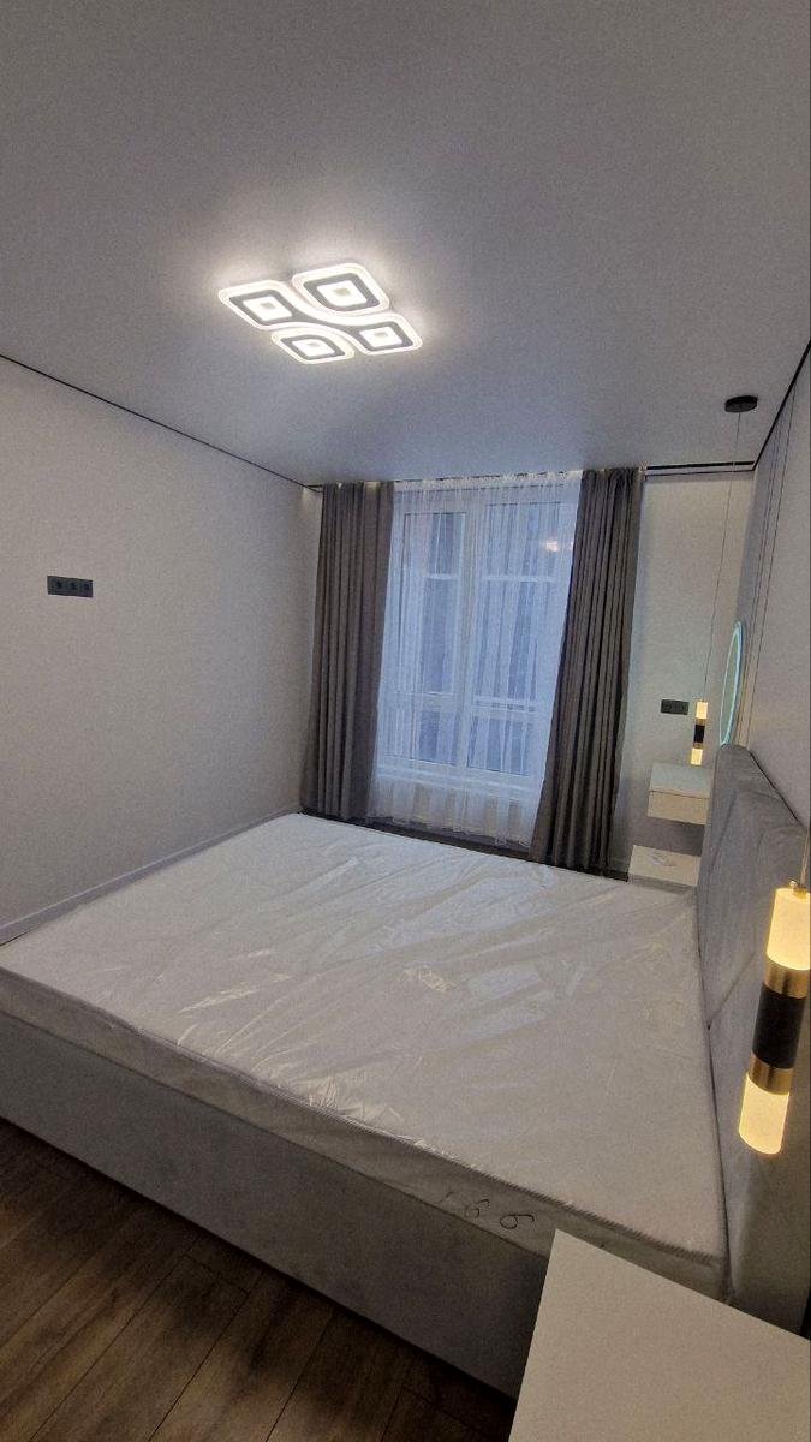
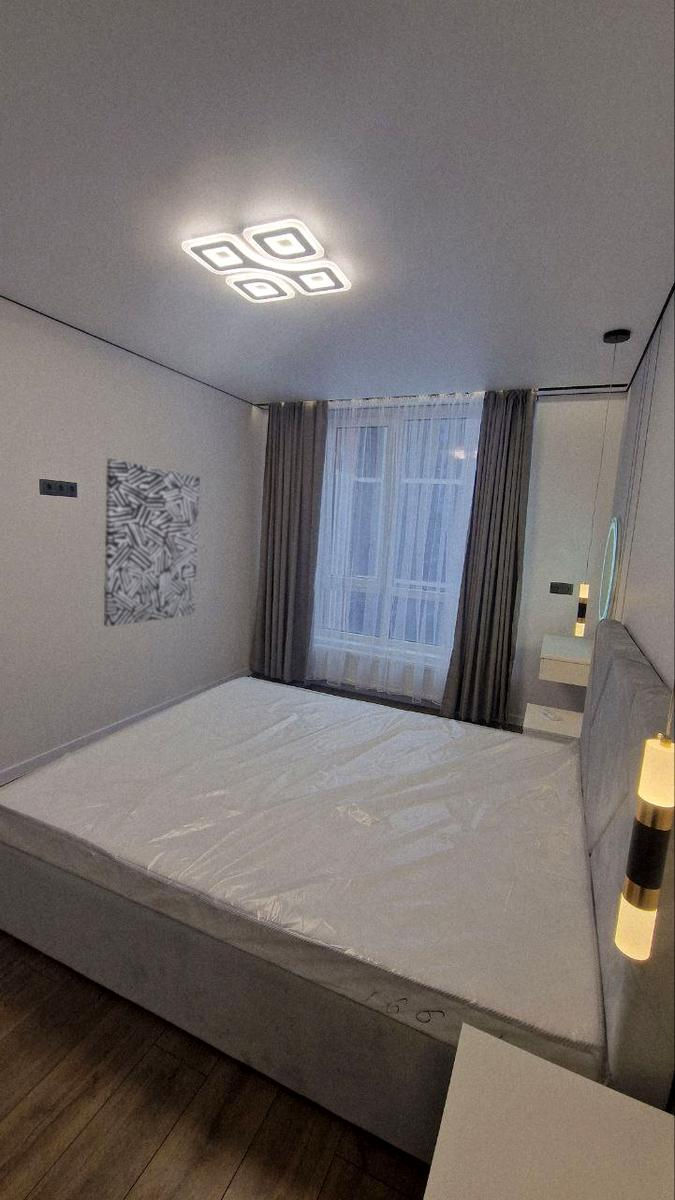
+ wall art (155, 545)
